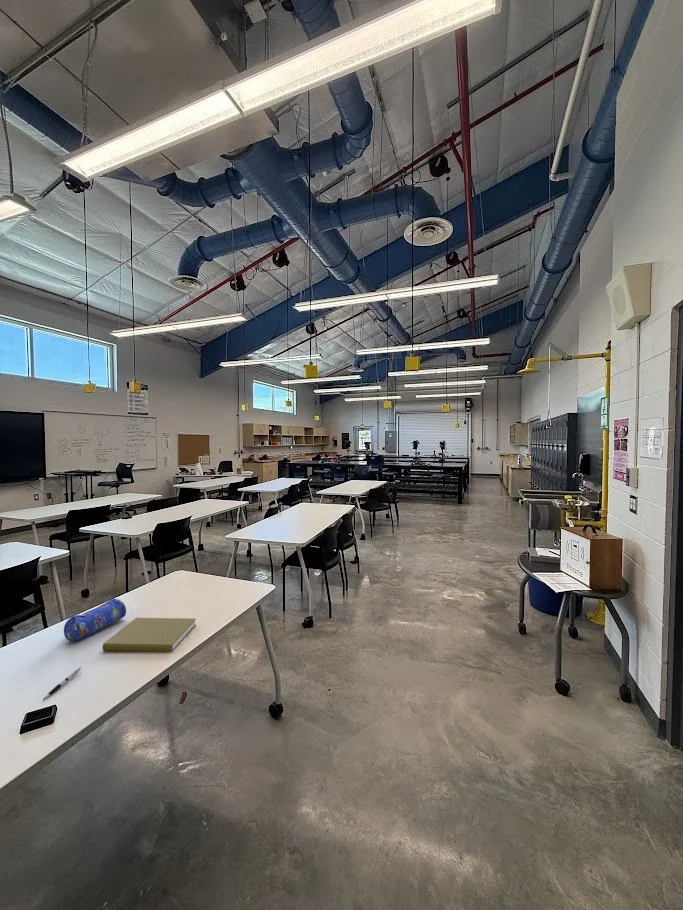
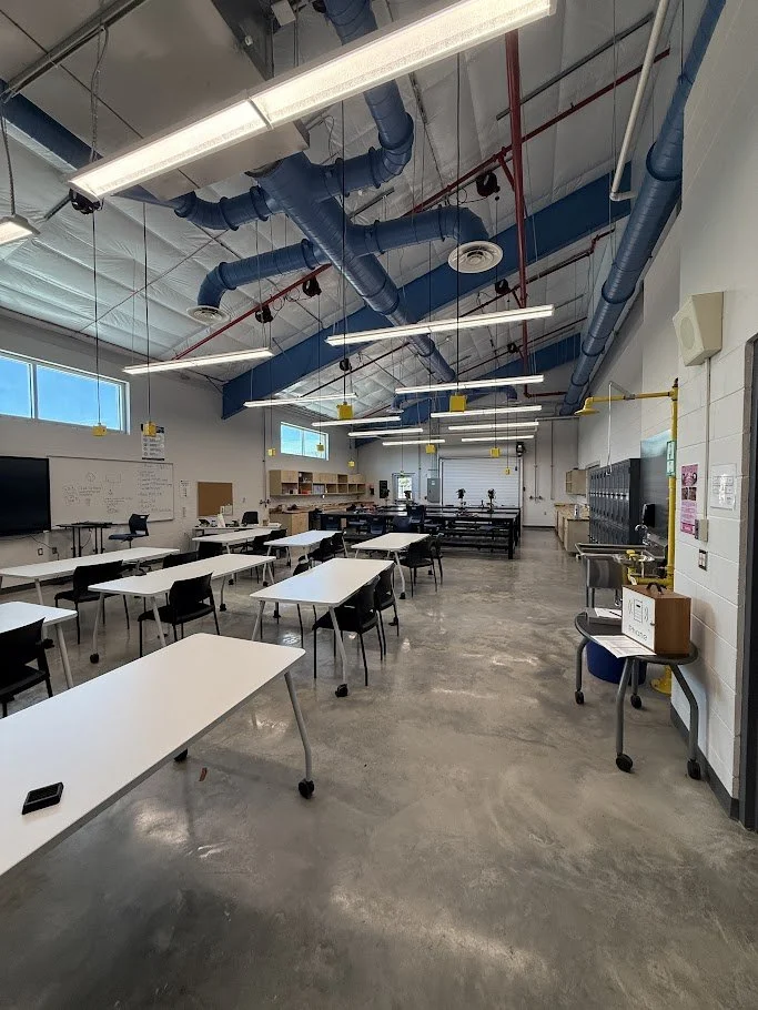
- pencil case (96, 618)
- book (152, 633)
- pen (63, 682)
